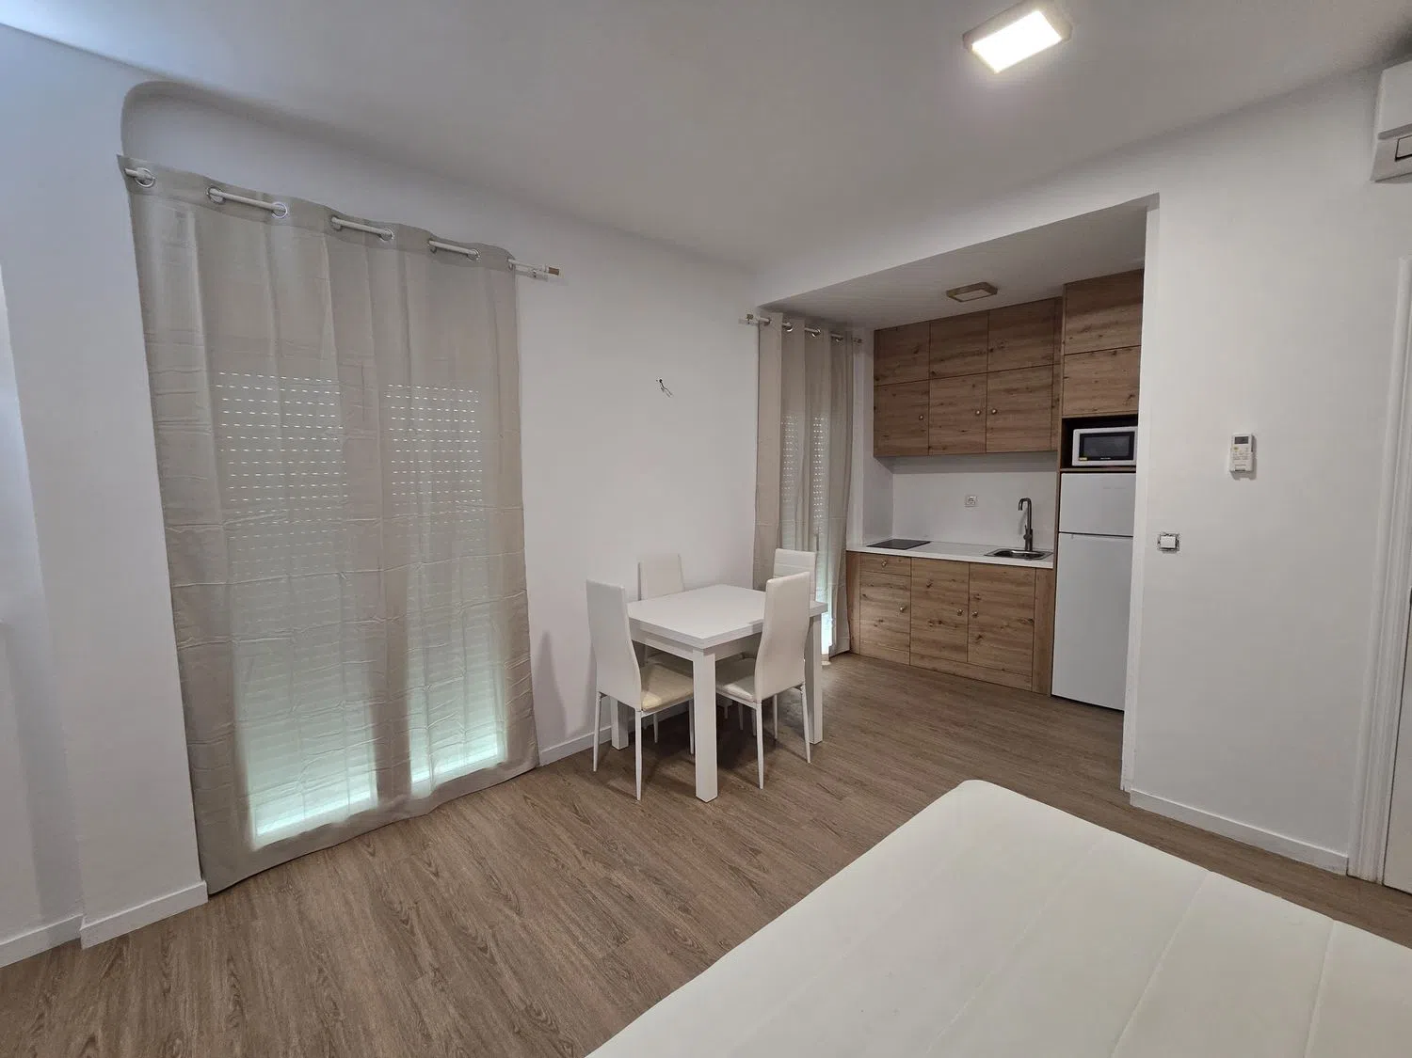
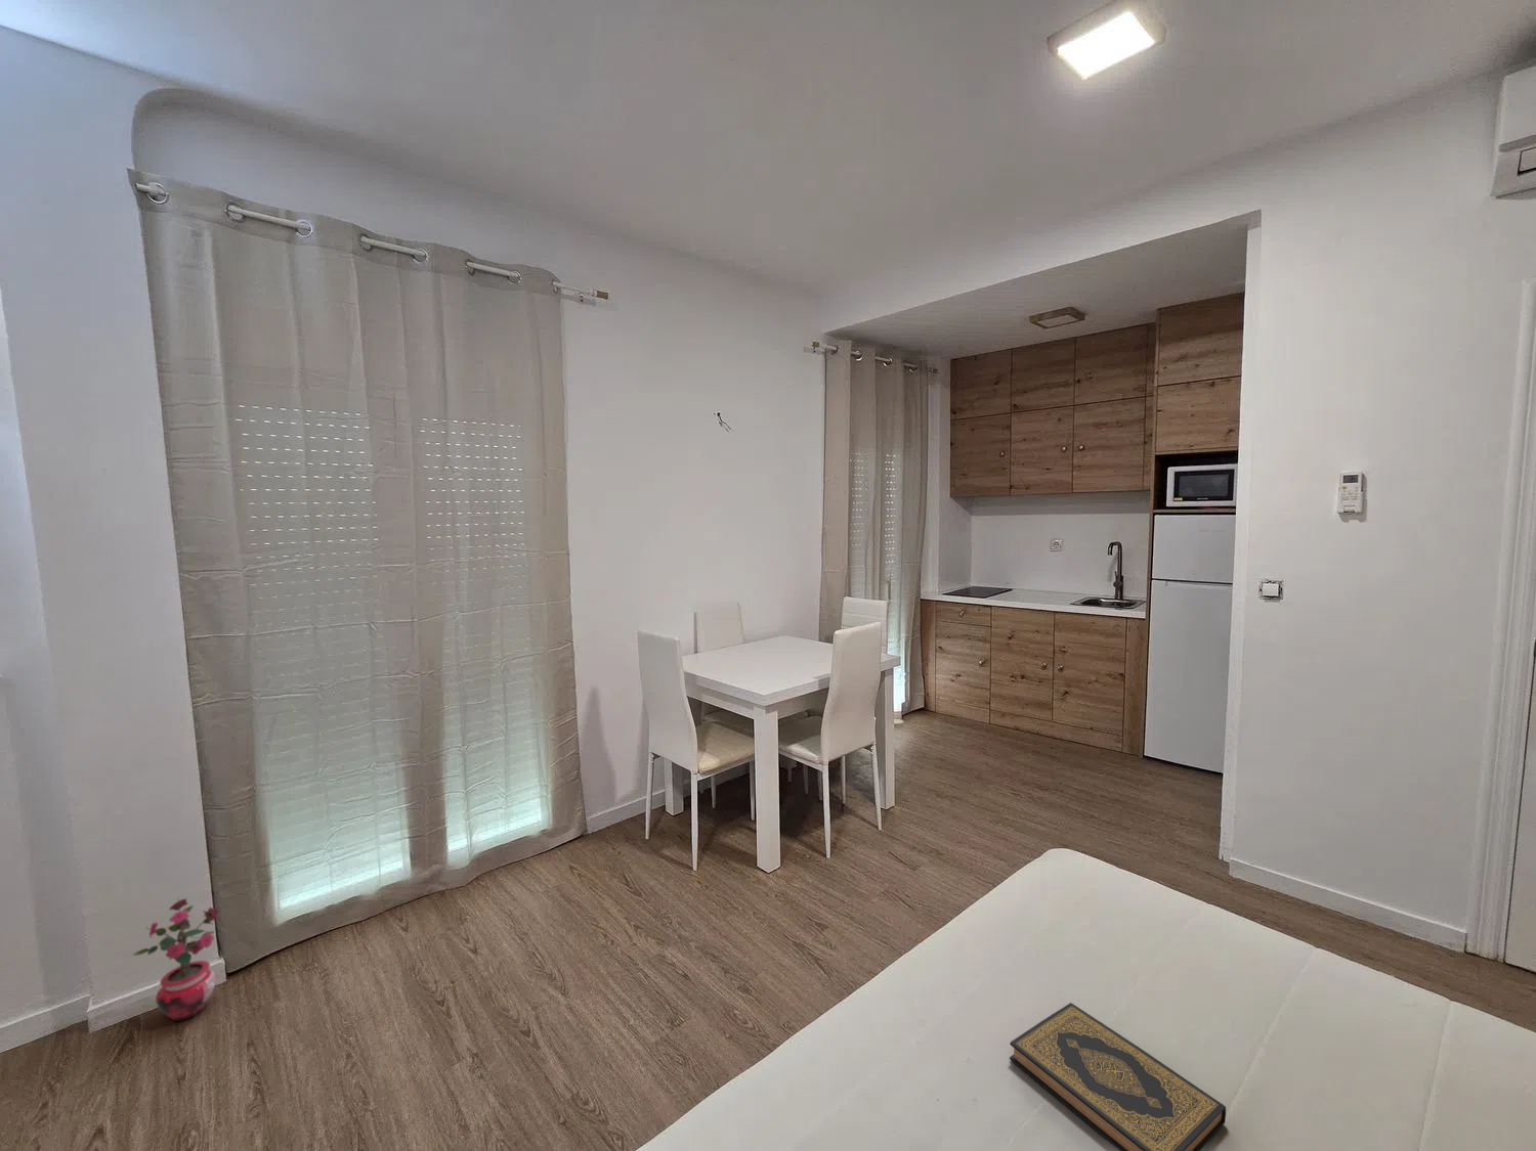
+ hardback book (1111, 1080)
+ potted plant (179, 958)
